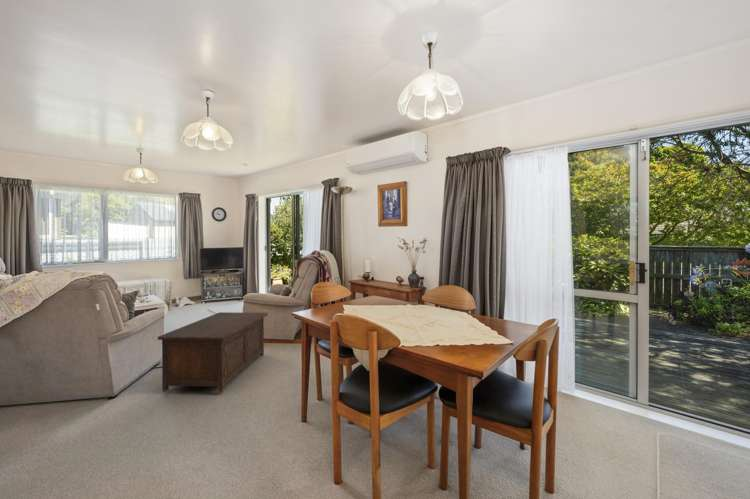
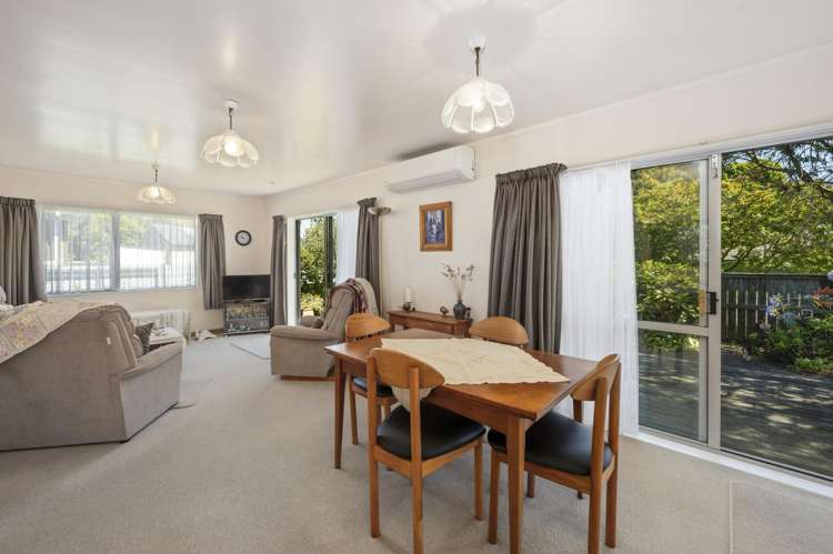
- cabinet (221, 347)
